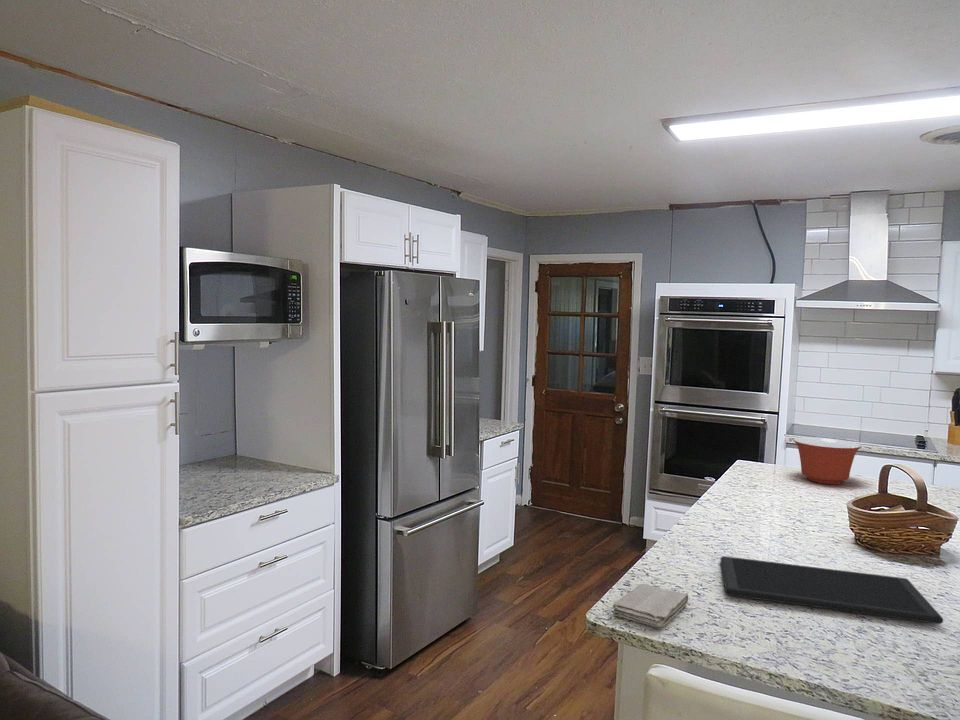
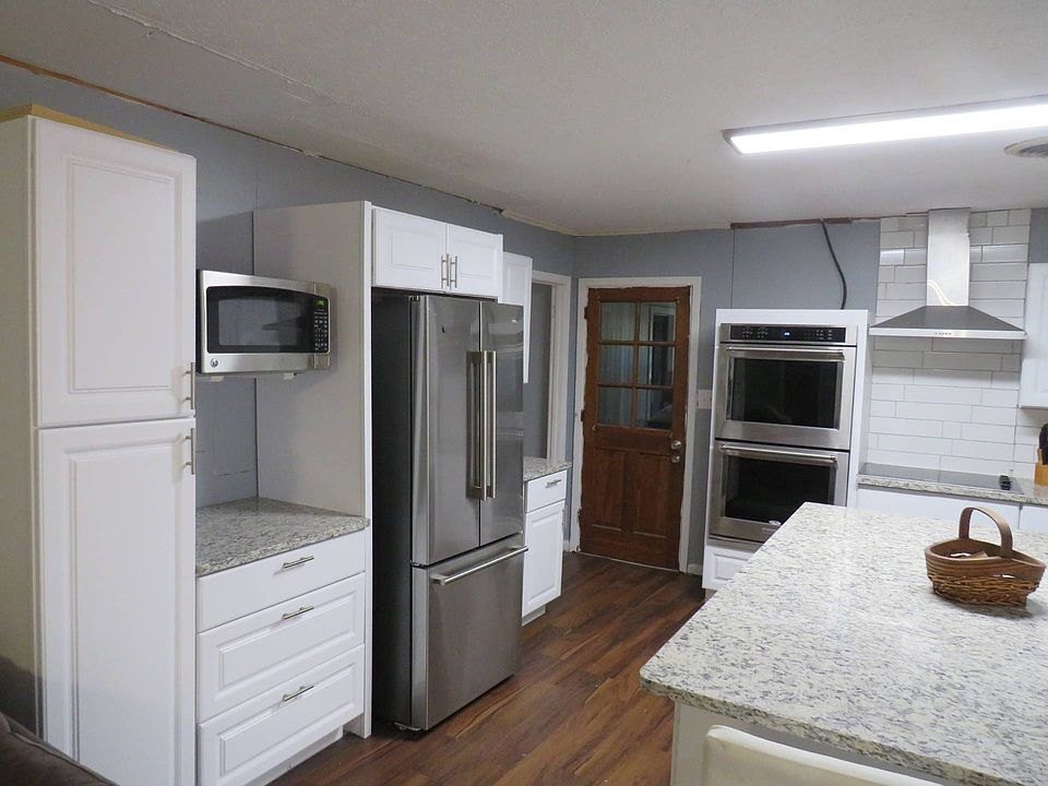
- washcloth (650, 603)
- cutting board (819, 586)
- mixing bowl (825, 461)
